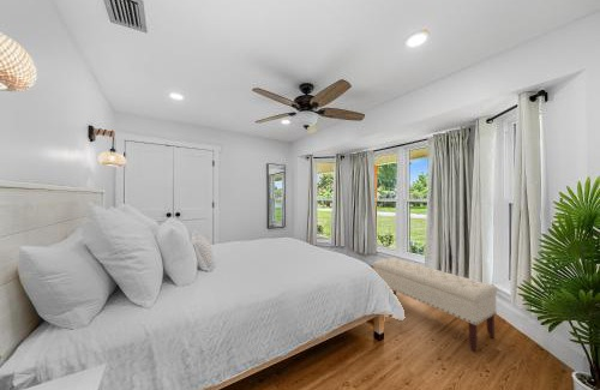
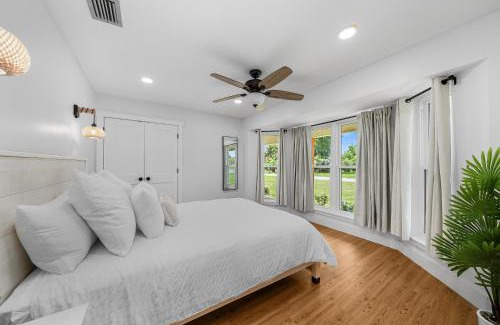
- bench (425, 293)
